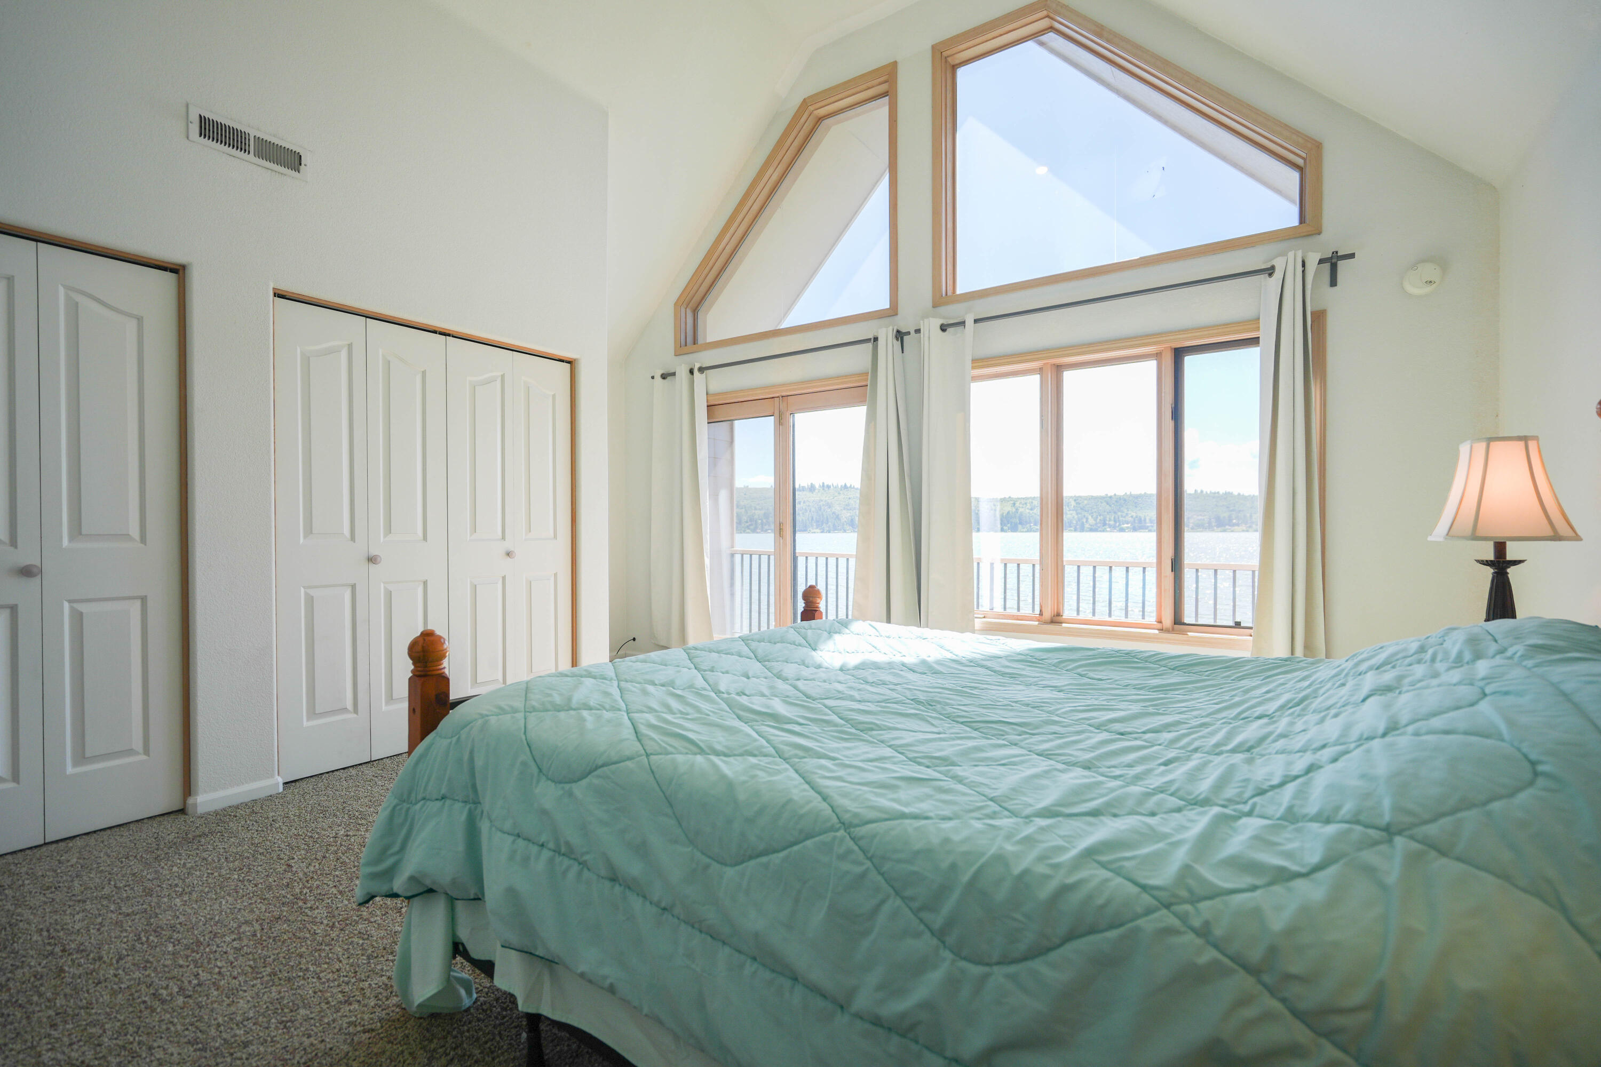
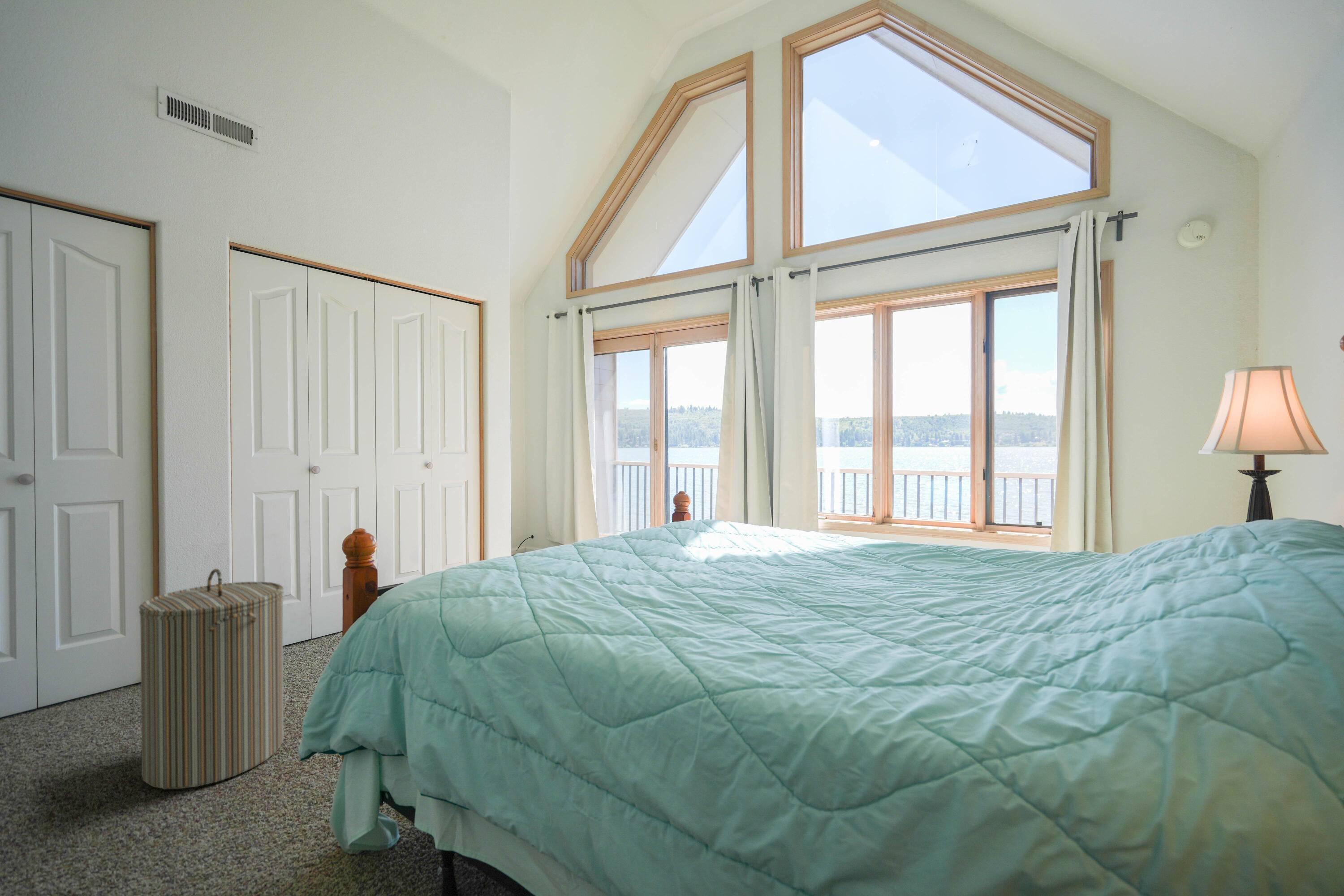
+ laundry hamper (216, 663)
